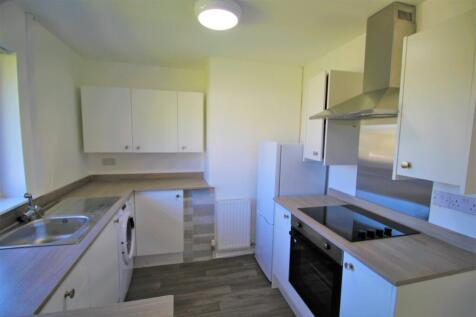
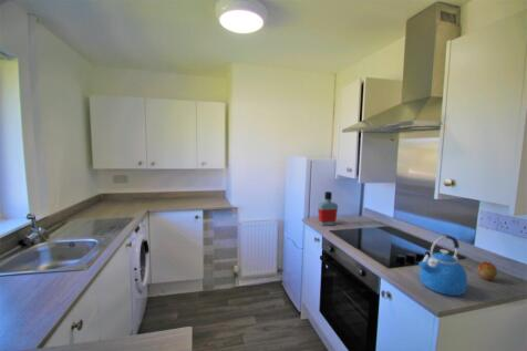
+ apple (487, 269)
+ kettle (440, 261)
+ bottle (328, 207)
